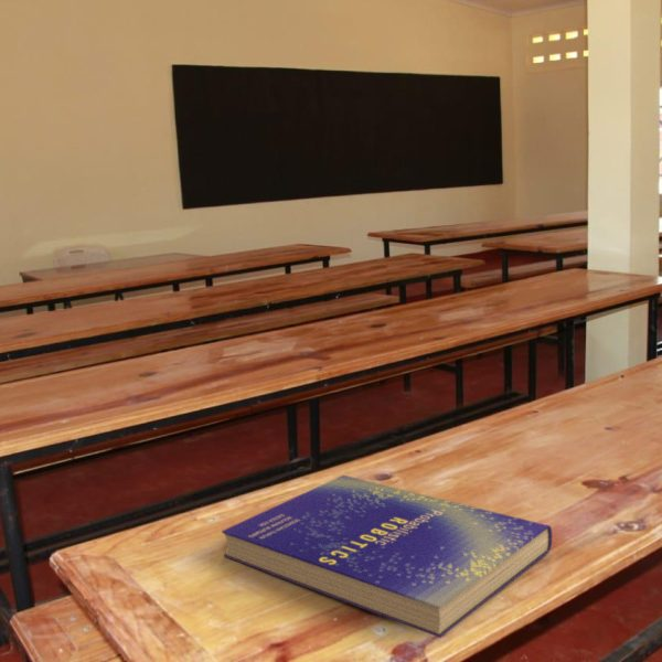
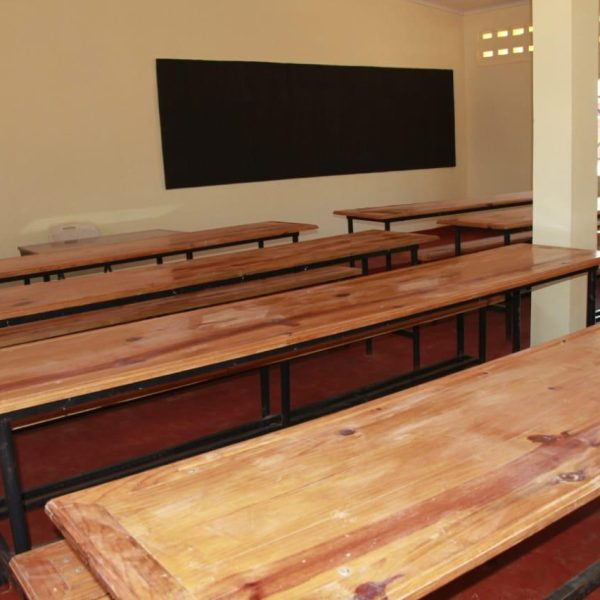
- book (384, 540)
